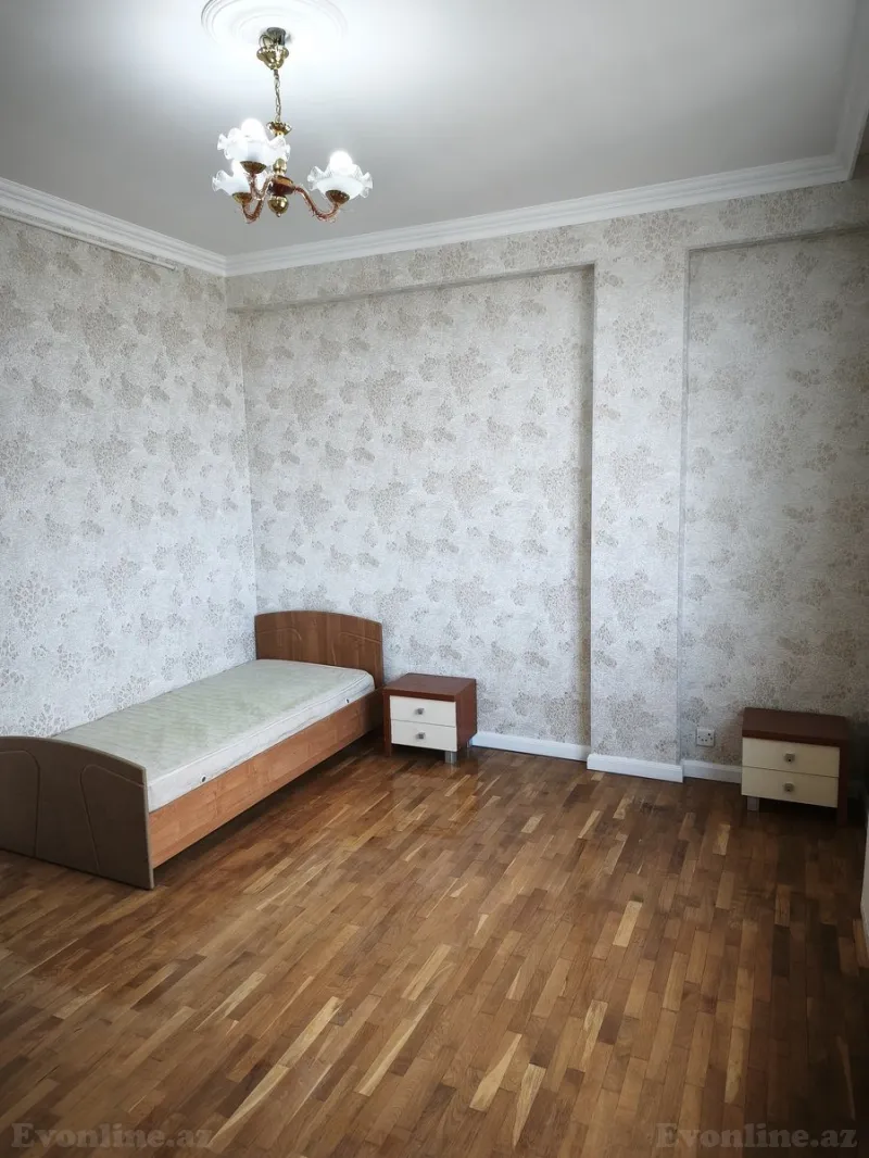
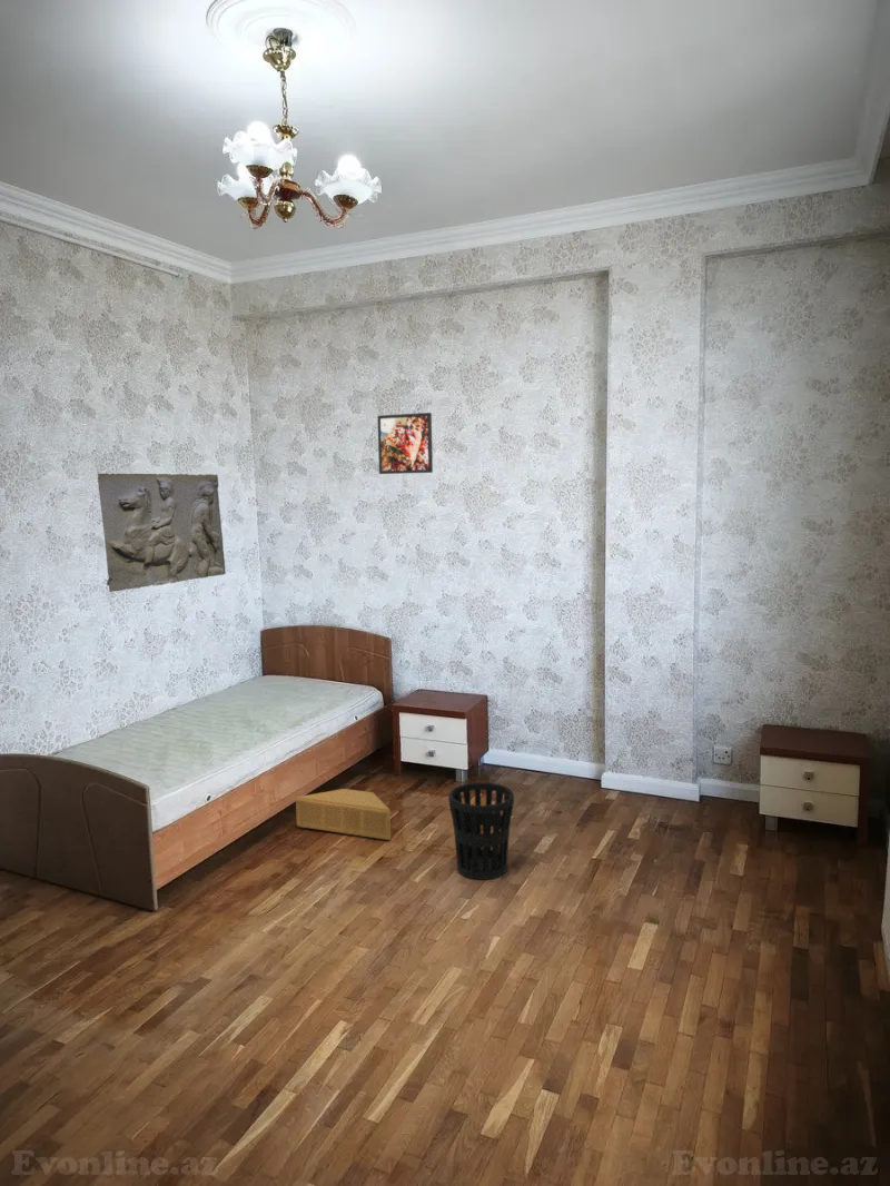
+ speaker (349, 812)
+ wastebasket (481, 830)
+ relief sculpture (170, 528)
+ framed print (404, 444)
